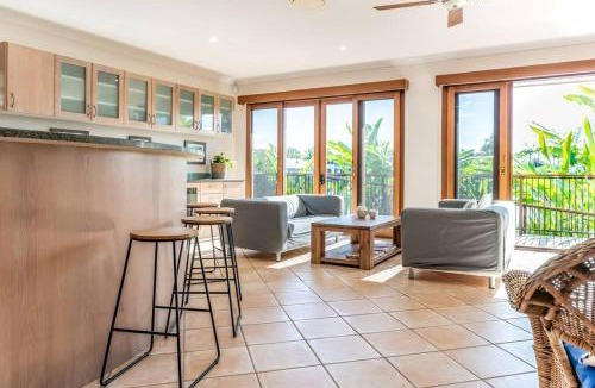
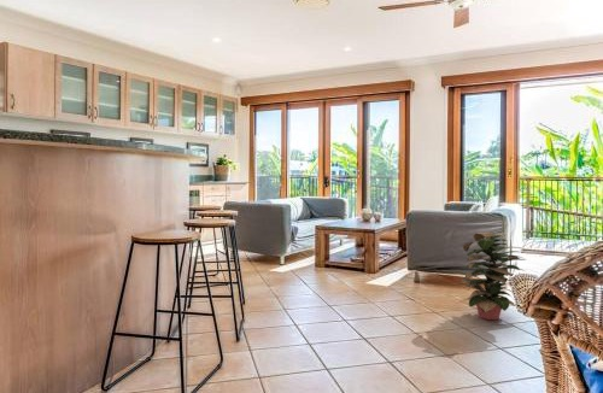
+ decorative plant (491, 275)
